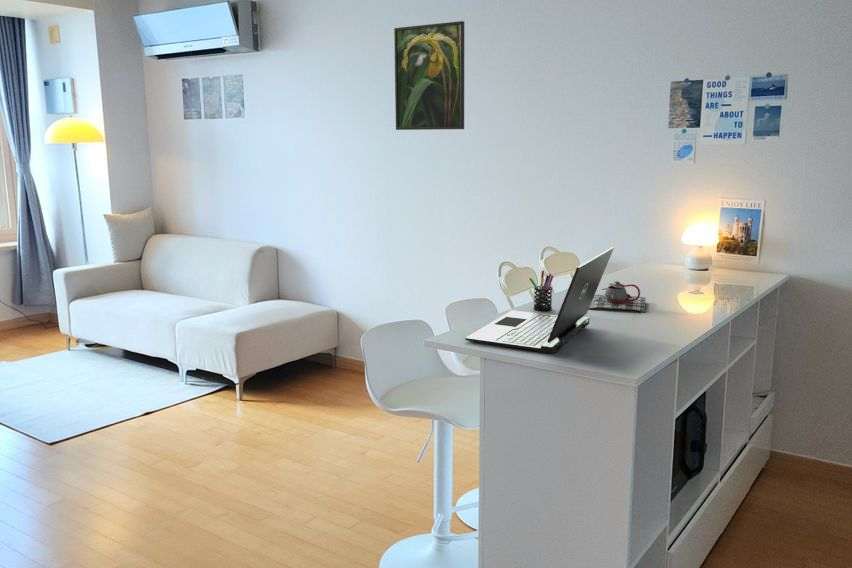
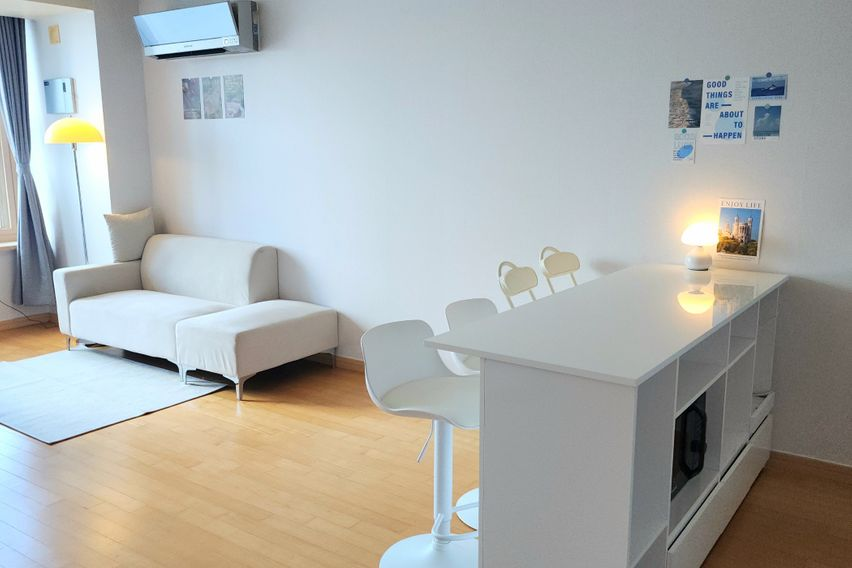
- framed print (428, 77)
- teapot (616, 293)
- laptop (538, 313)
- pen holder (540, 290)
